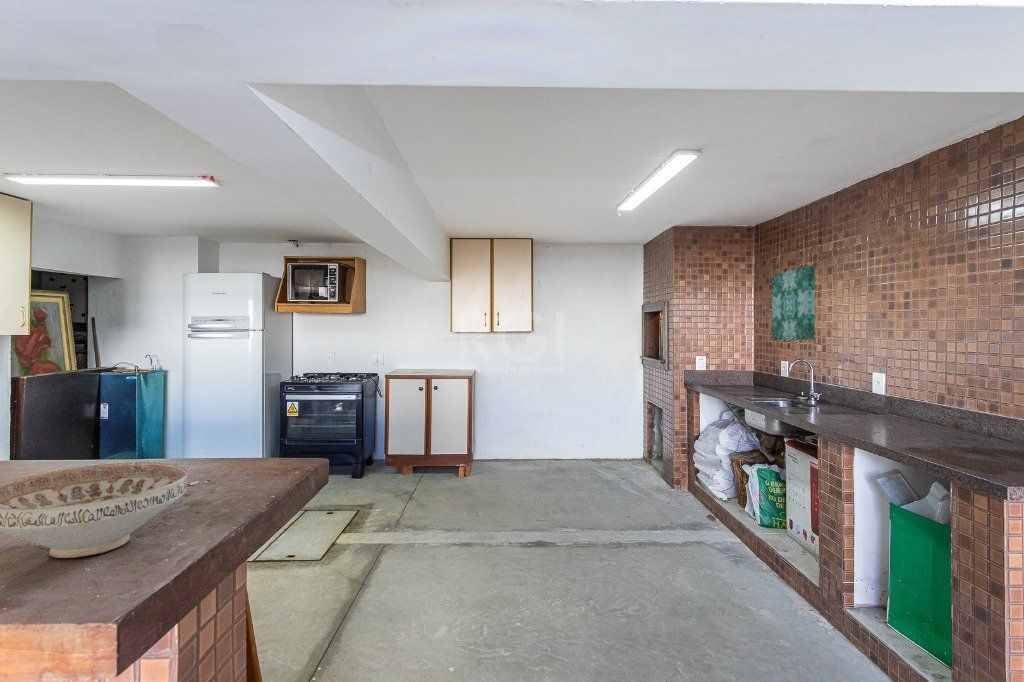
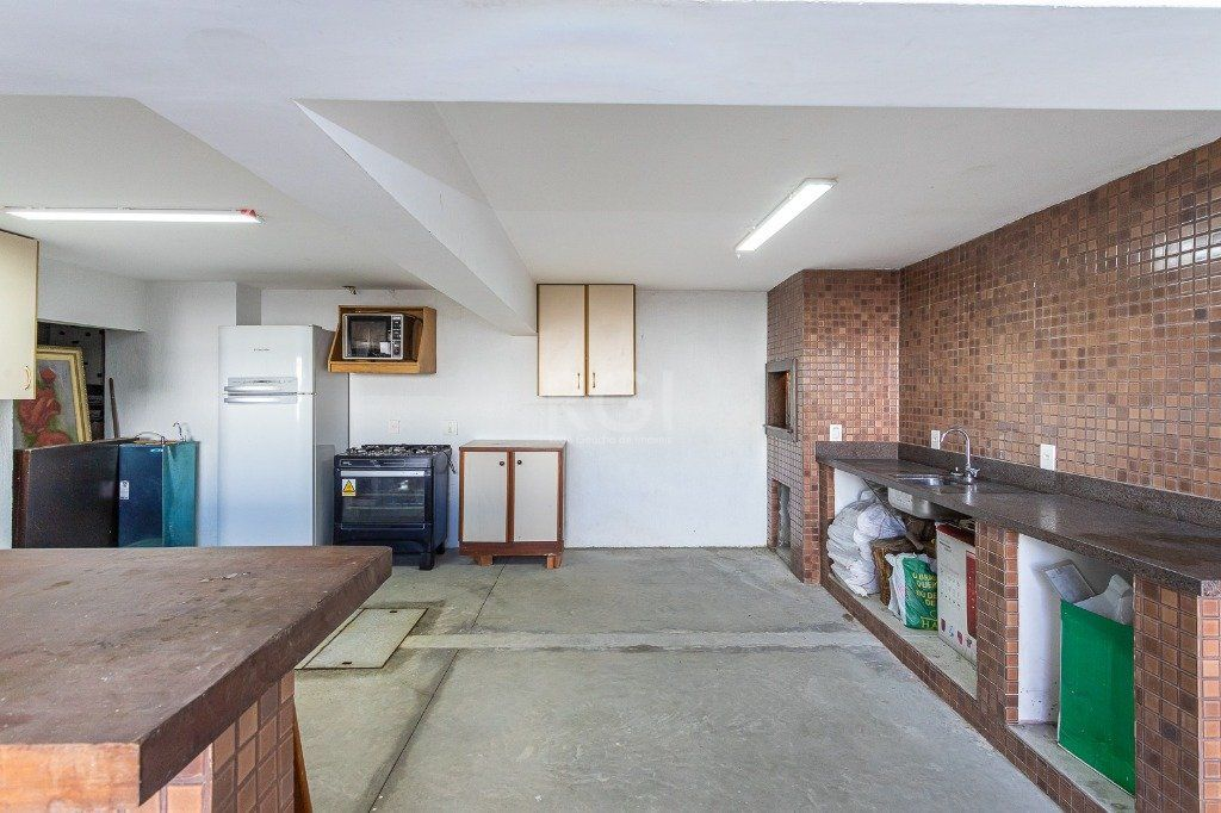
- decorative bowl (91, 513)
- wall art (792, 305)
